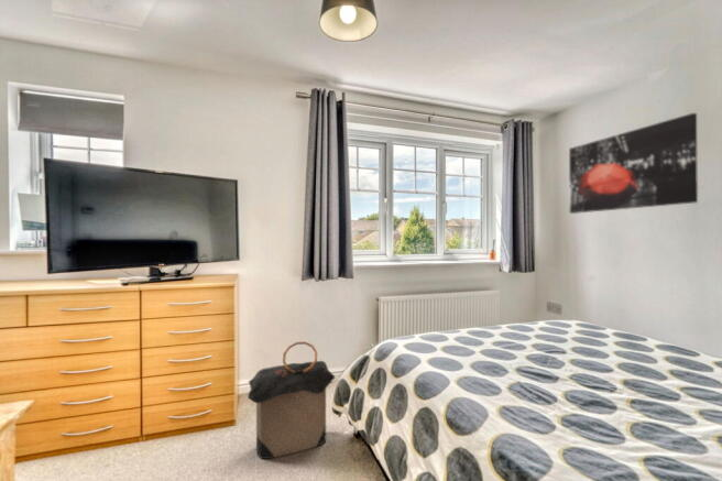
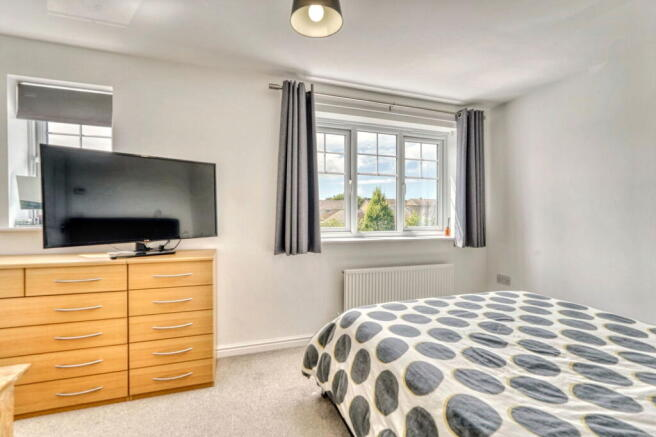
- wall art (623, 171)
- laundry hamper (291, 395)
